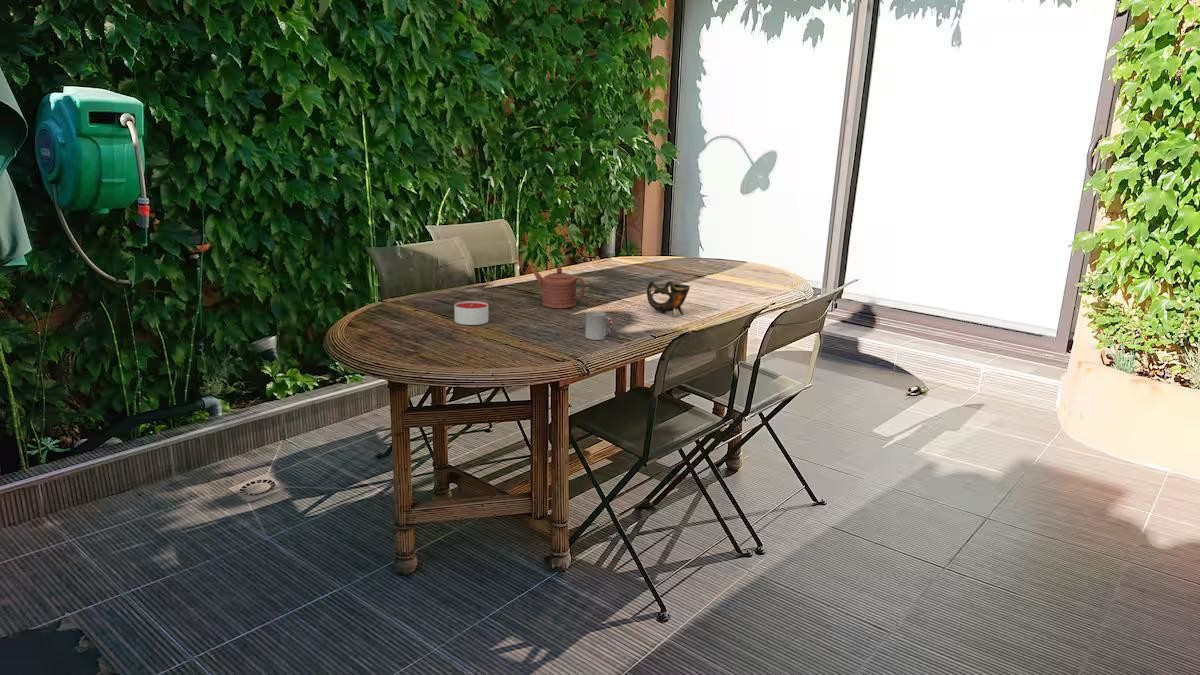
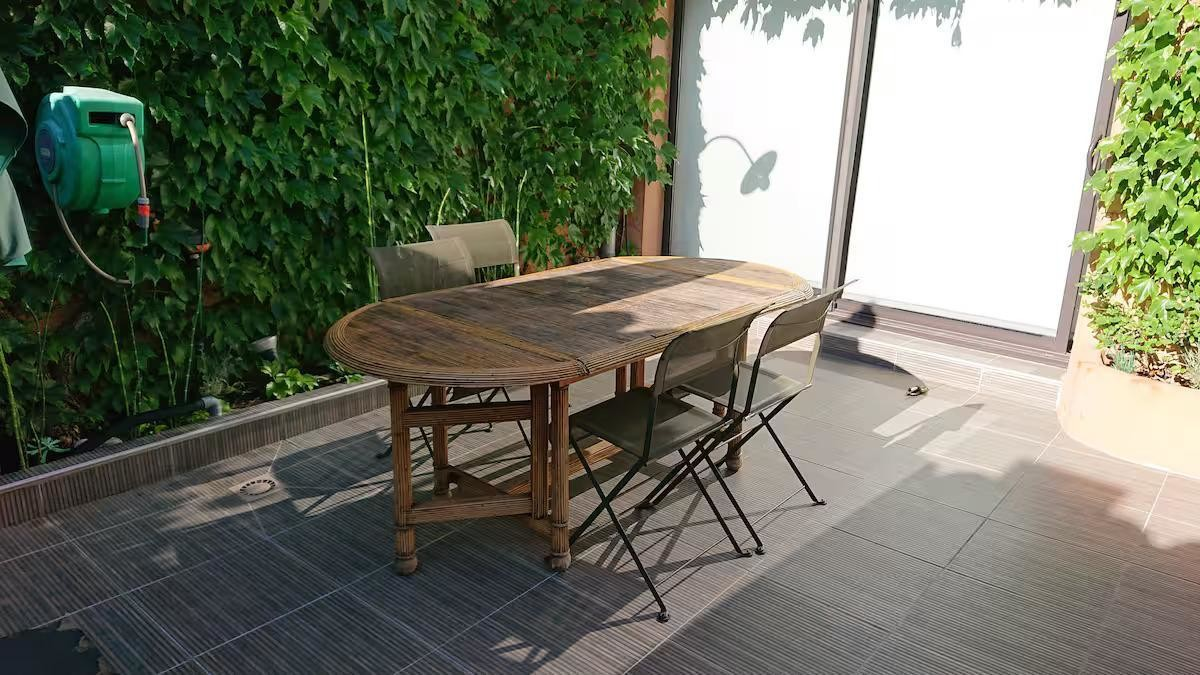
- candle (471, 312)
- teapot (559, 286)
- cup (599, 326)
- cup (666, 294)
